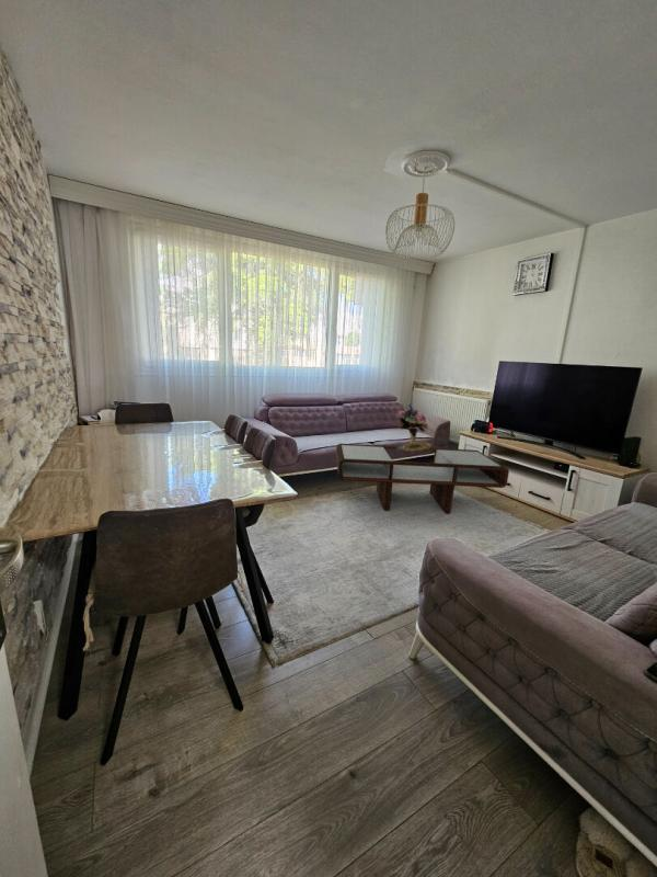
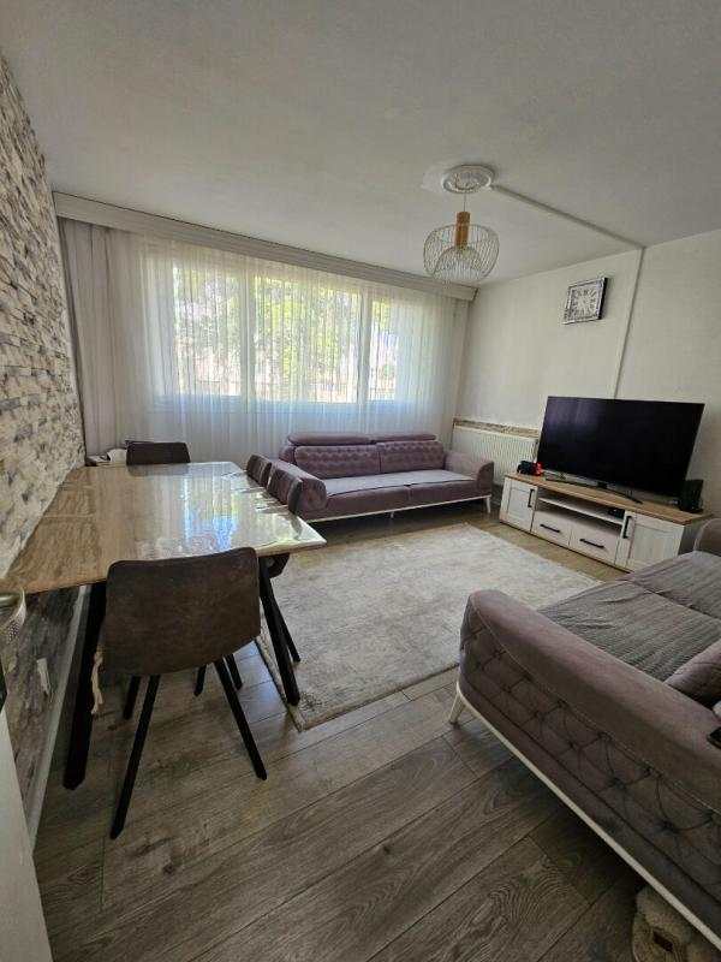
- bouquet (415, 430)
- coffee table (413, 478)
